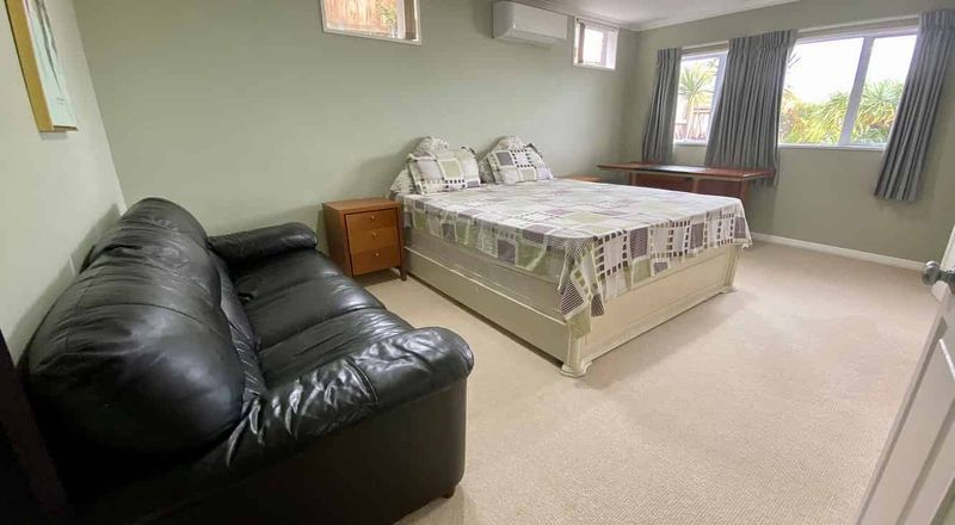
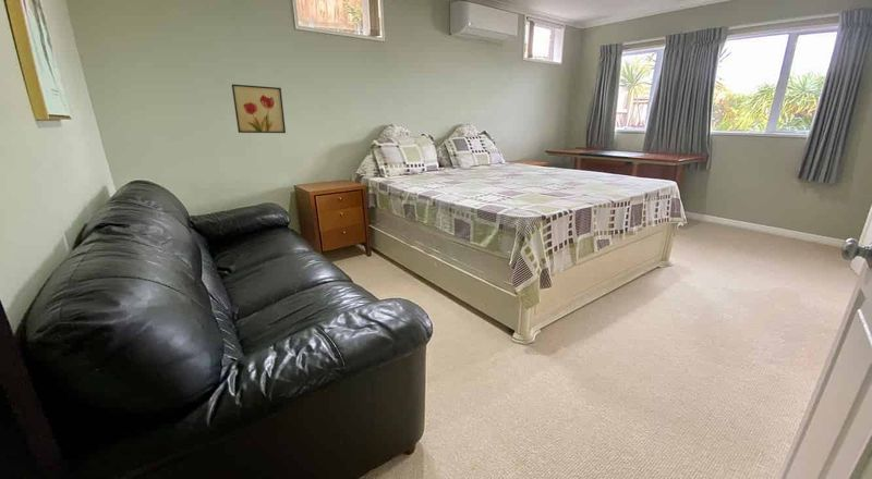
+ wall art (259, 110)
